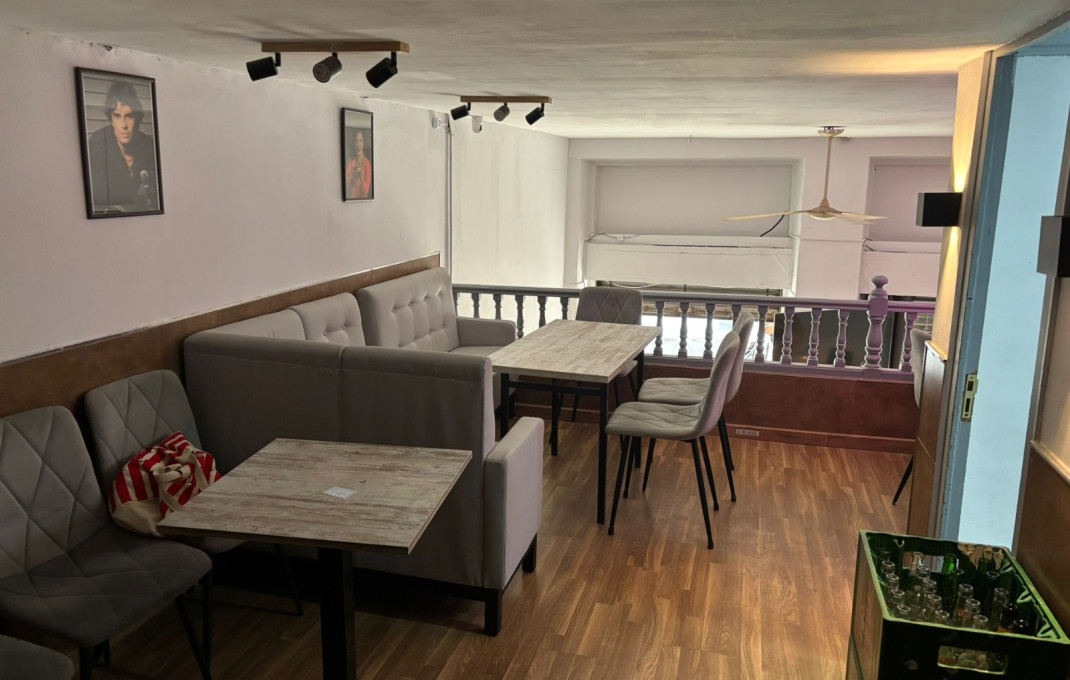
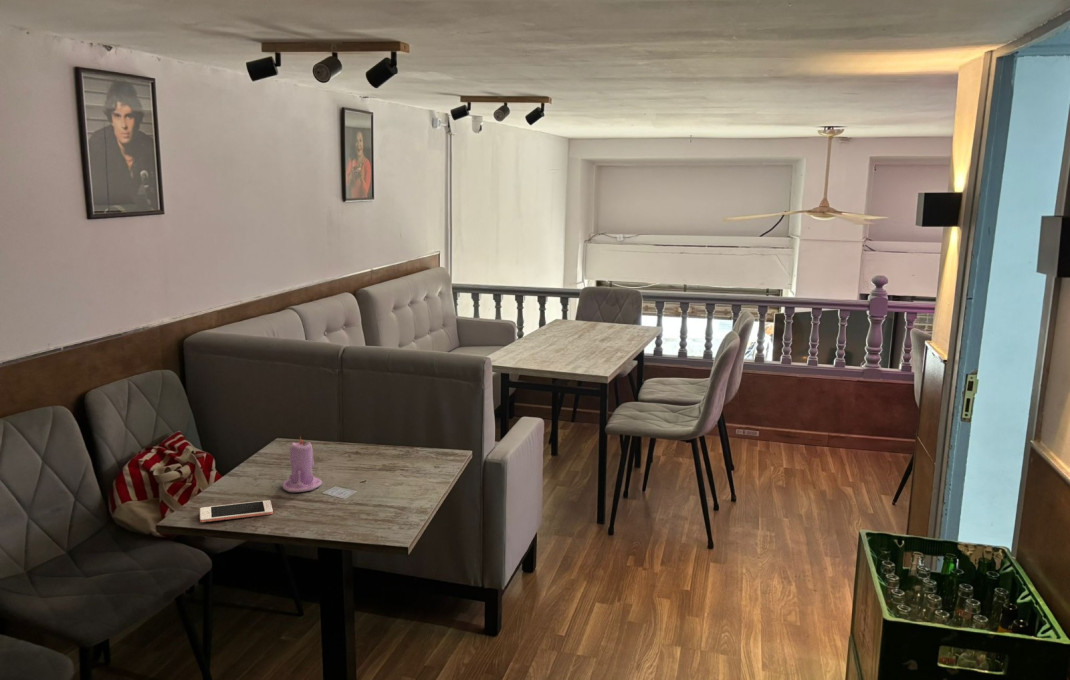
+ cell phone (236, 511)
+ candle (300, 461)
